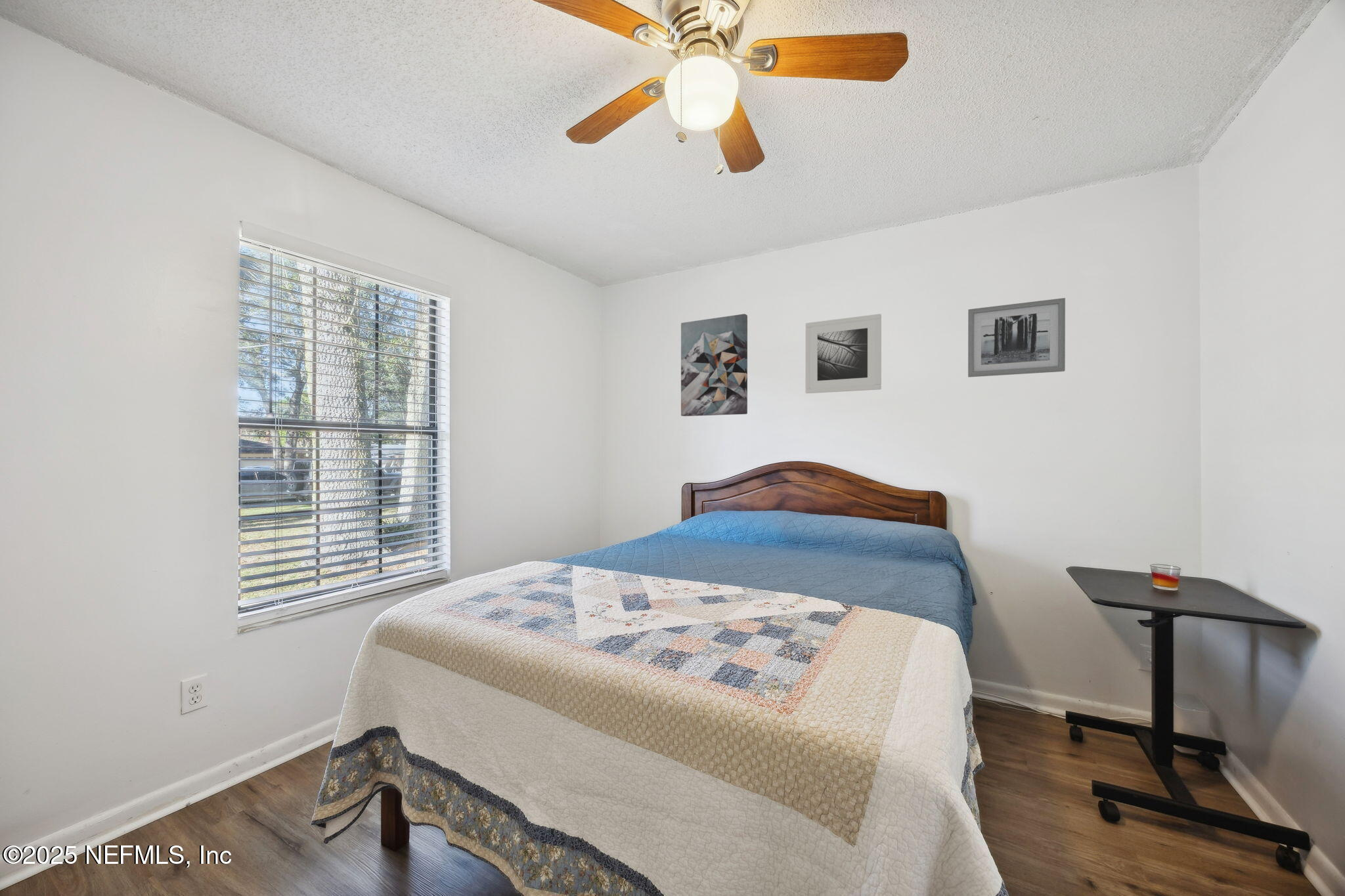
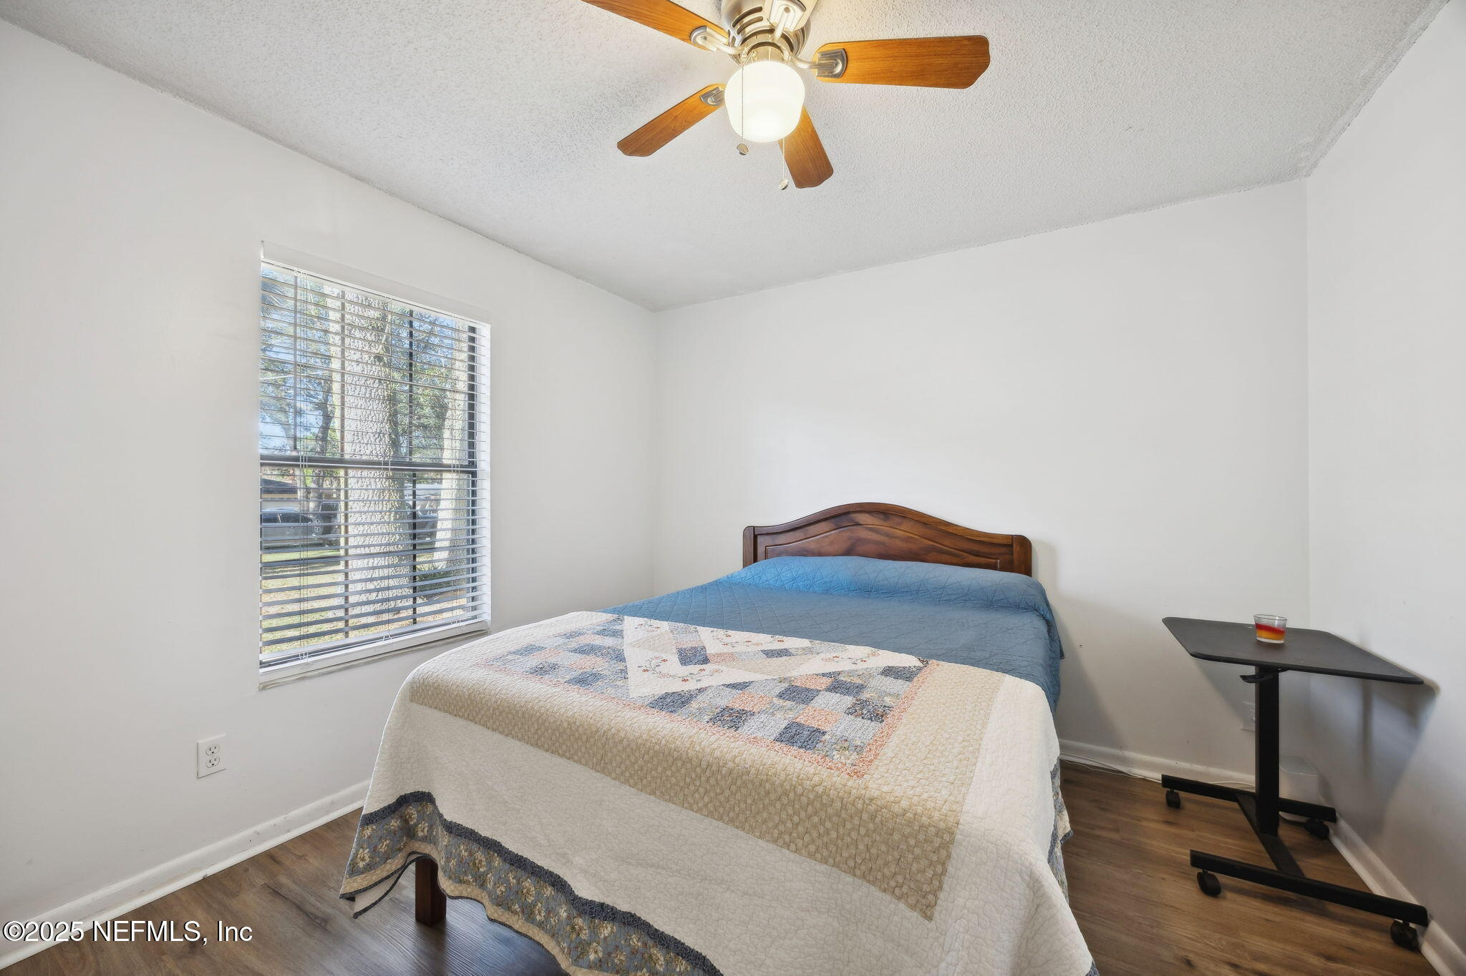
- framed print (842, 355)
- wall art (1014, 339)
- wall art (713, 367)
